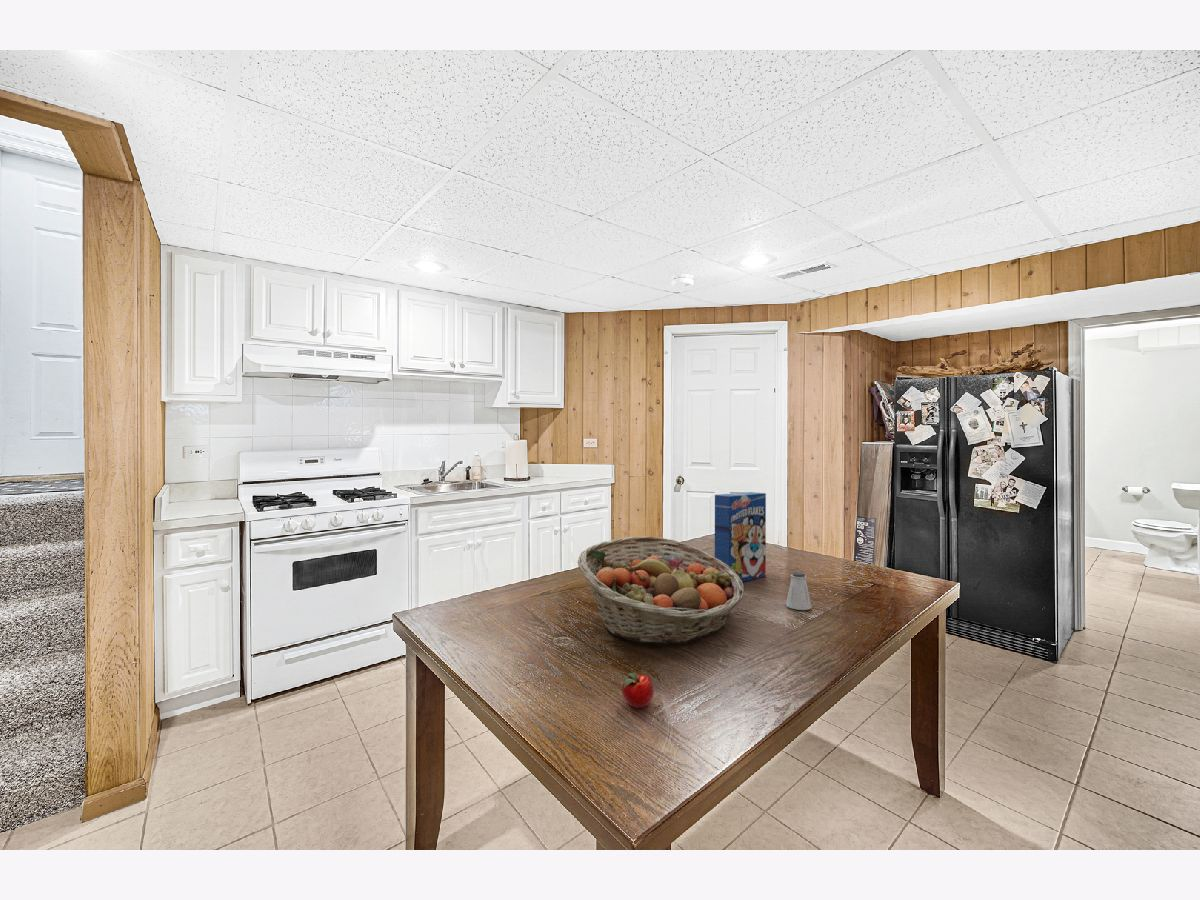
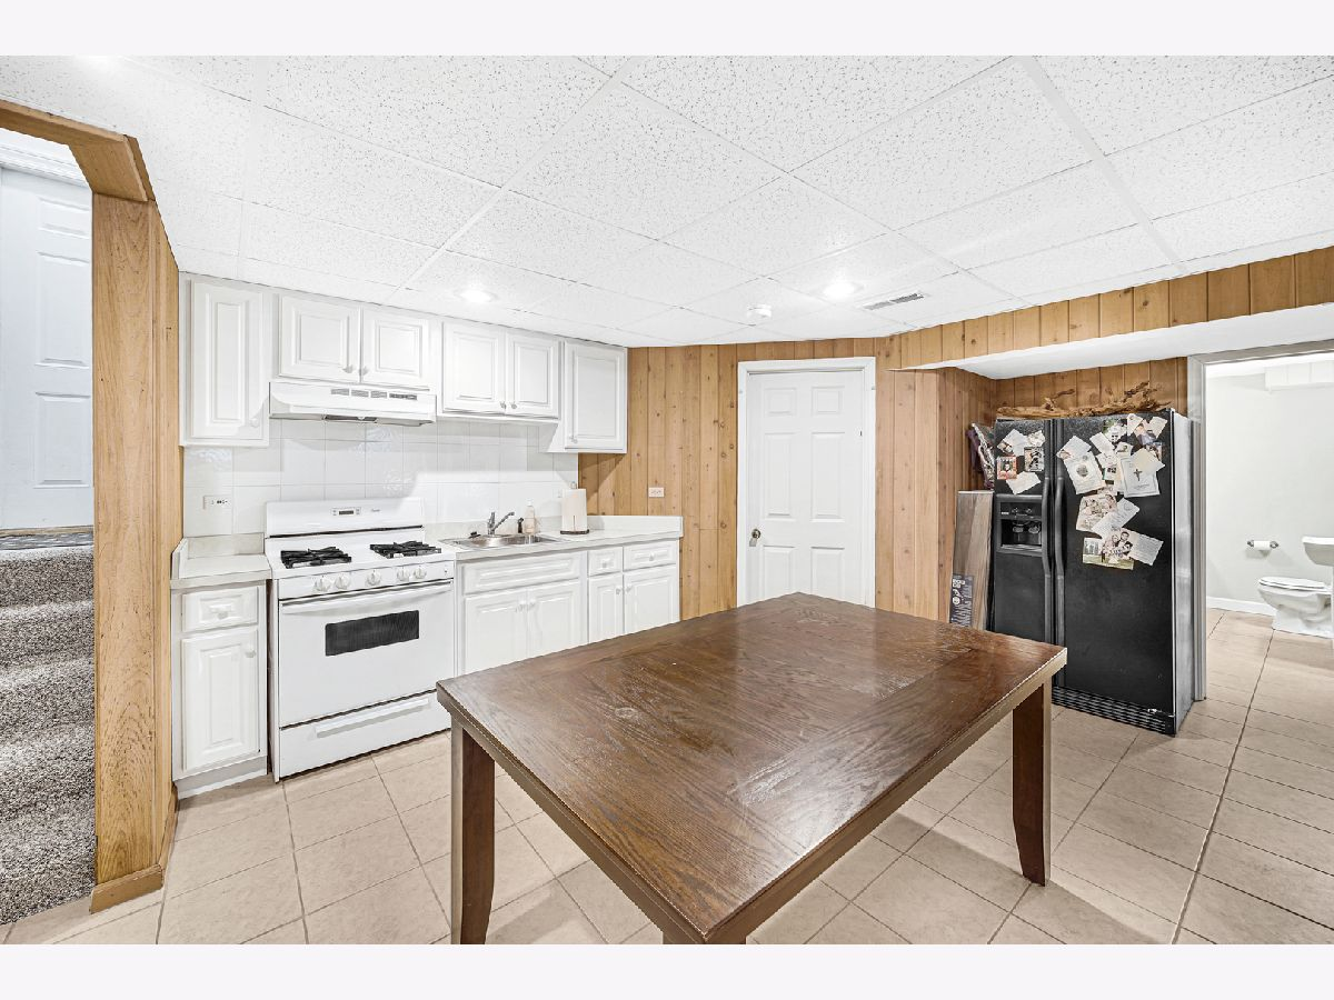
- apple (635, 689)
- saltshaker (798, 589)
- fruit basket (661, 584)
- cereal box (740, 536)
